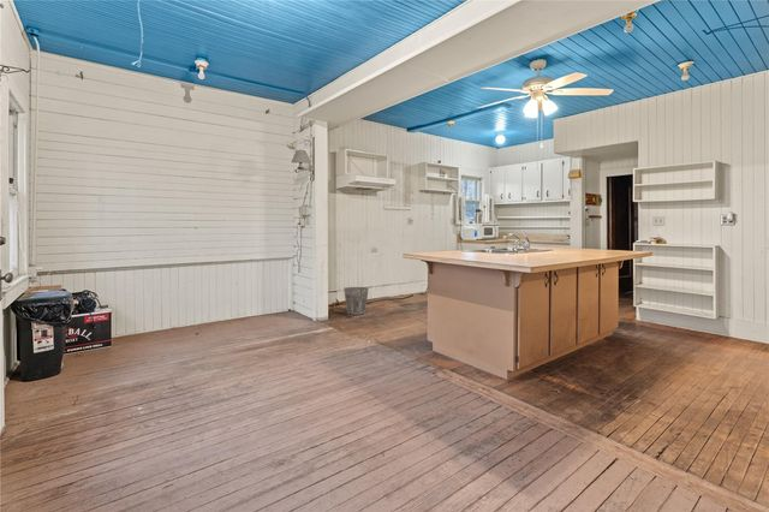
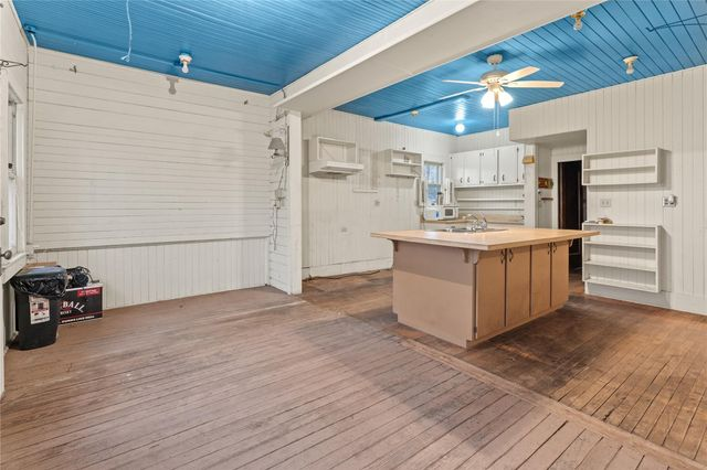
- waste bin (356, 300)
